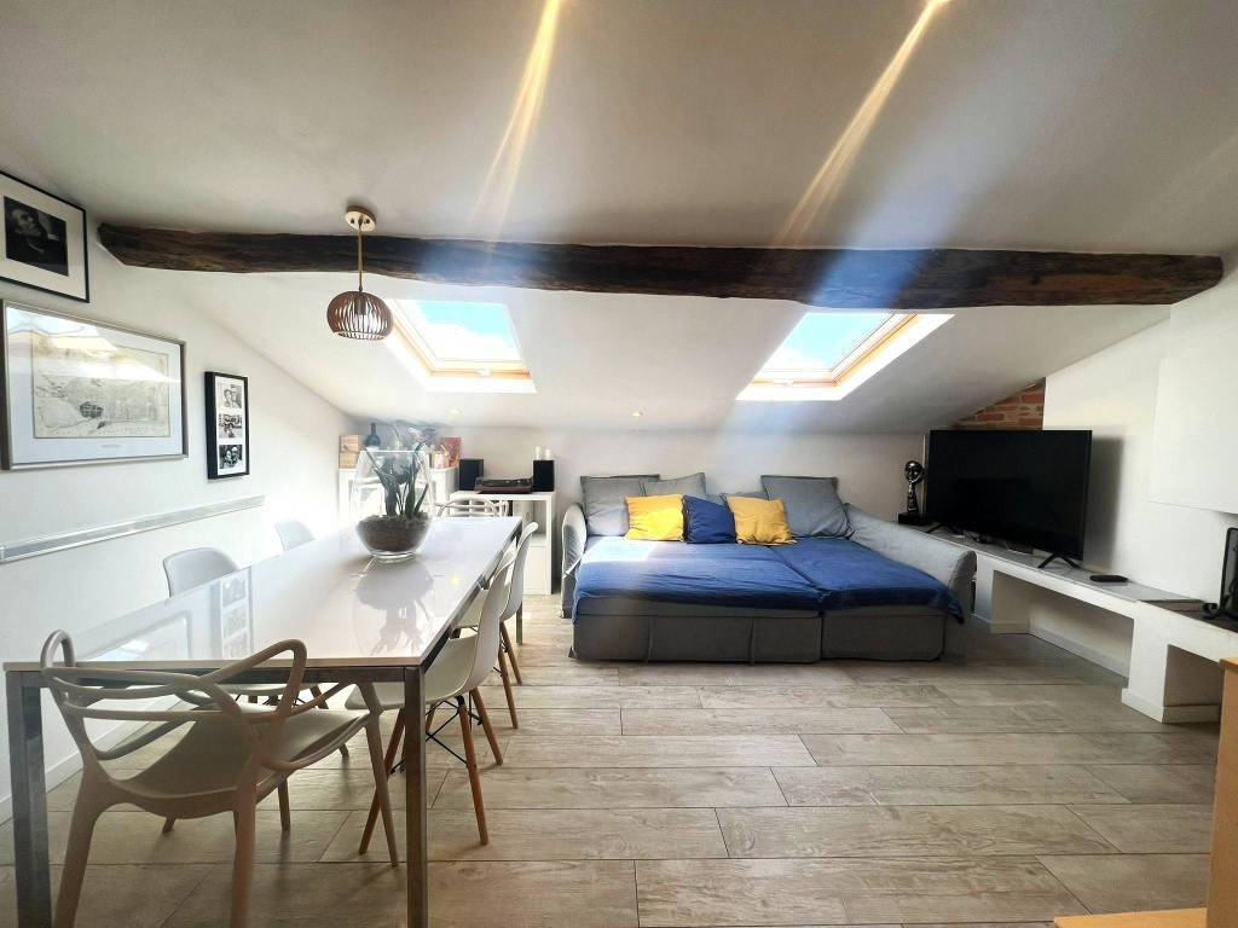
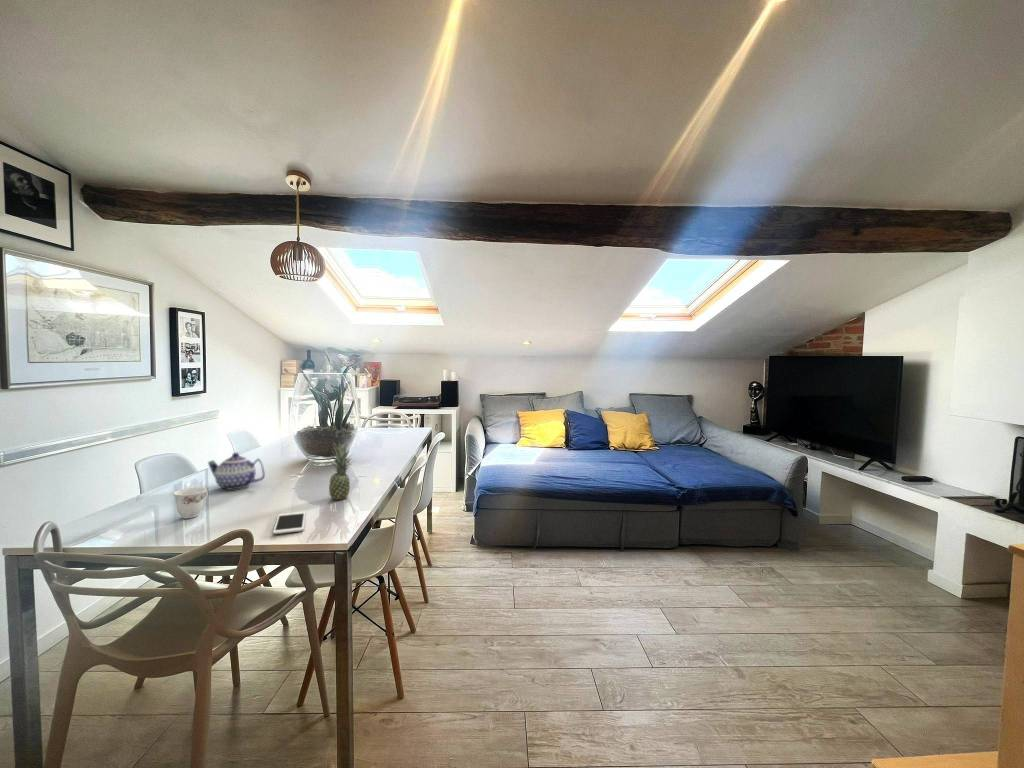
+ teapot (236, 469)
+ teacup (192, 502)
+ cell phone (290, 522)
+ fruit (340, 469)
